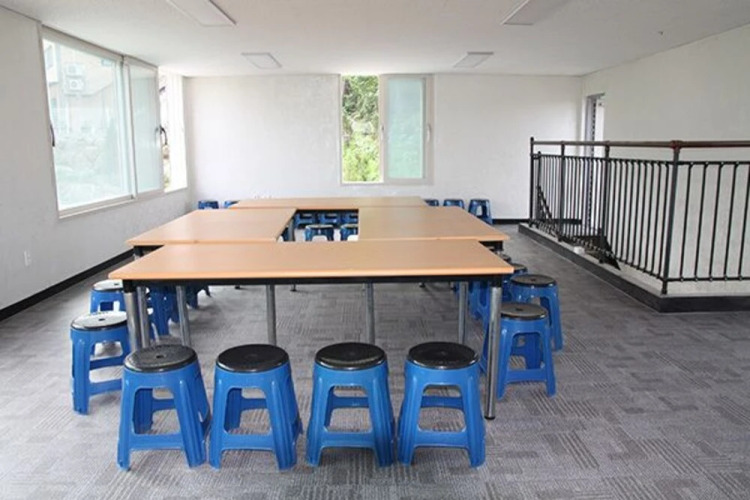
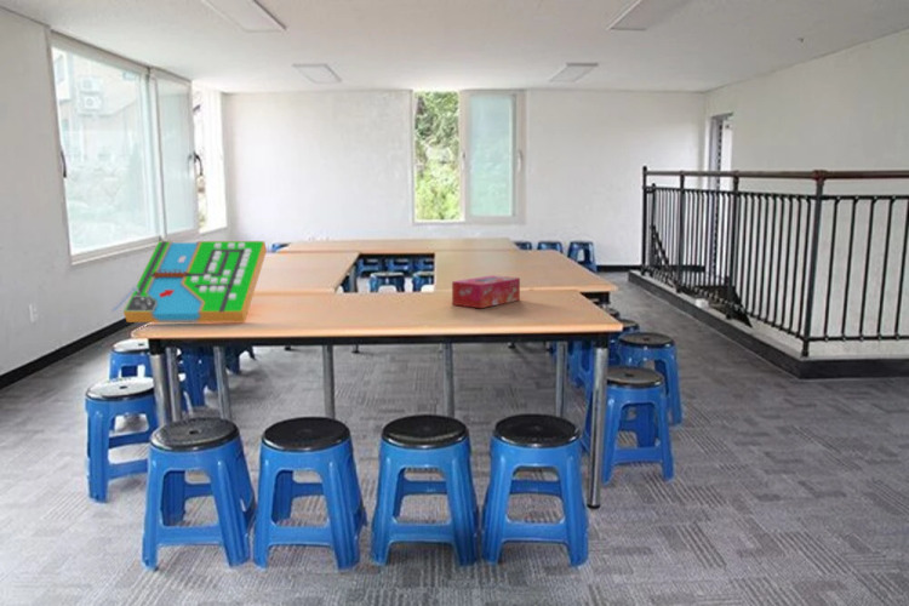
+ diorama (193, 281)
+ tissue box (486, 291)
